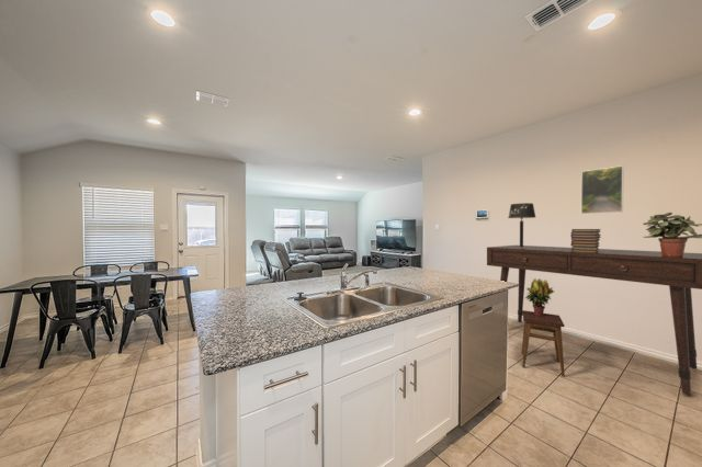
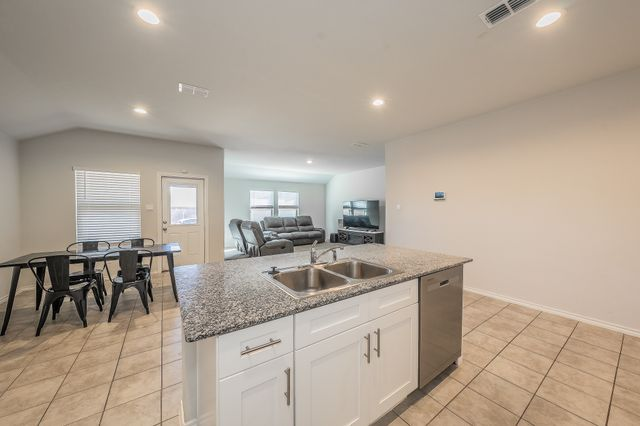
- stool (541, 338)
- book stack (586, 240)
- potted plant (673, 234)
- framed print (601, 191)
- desk (580, 275)
- potted plant (537, 296)
- table lamp (521, 226)
